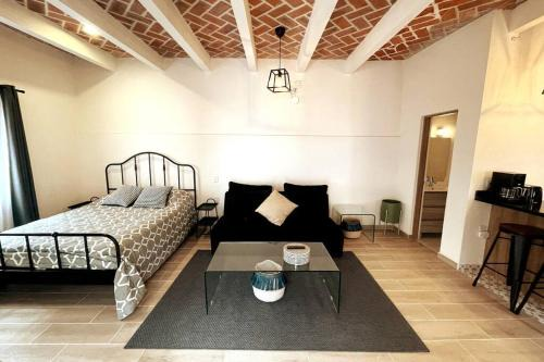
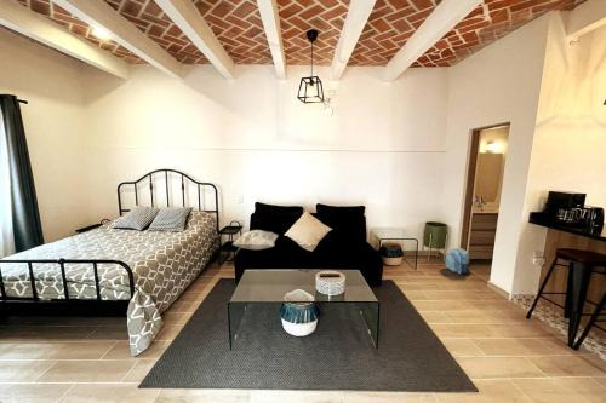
+ decorative pillow (257, 238)
+ backpack (457, 260)
